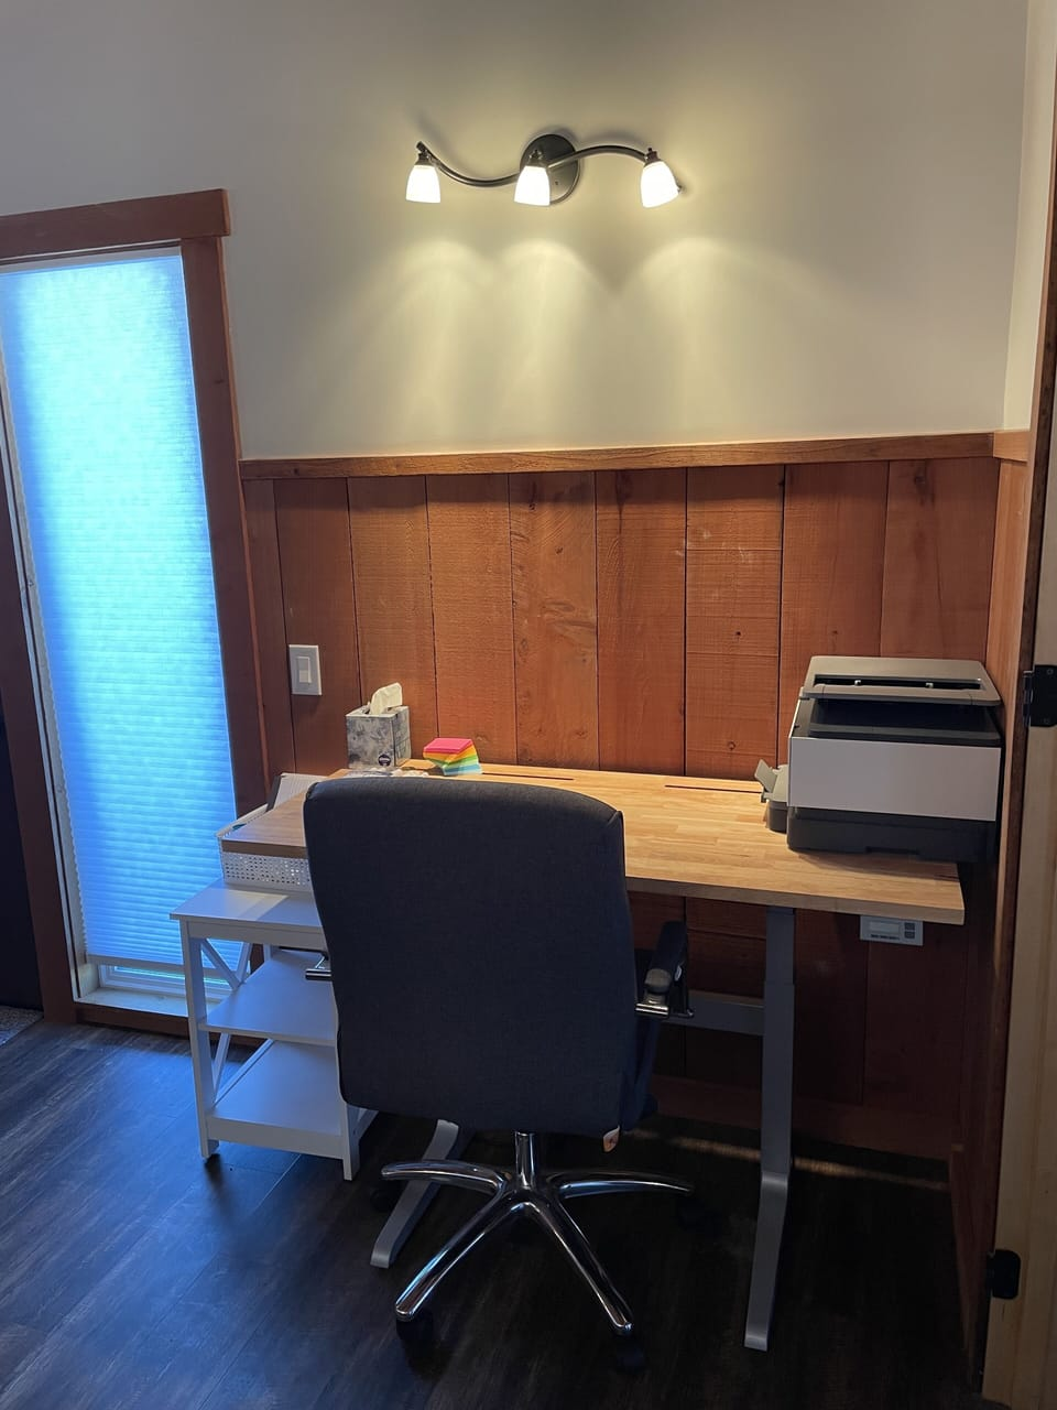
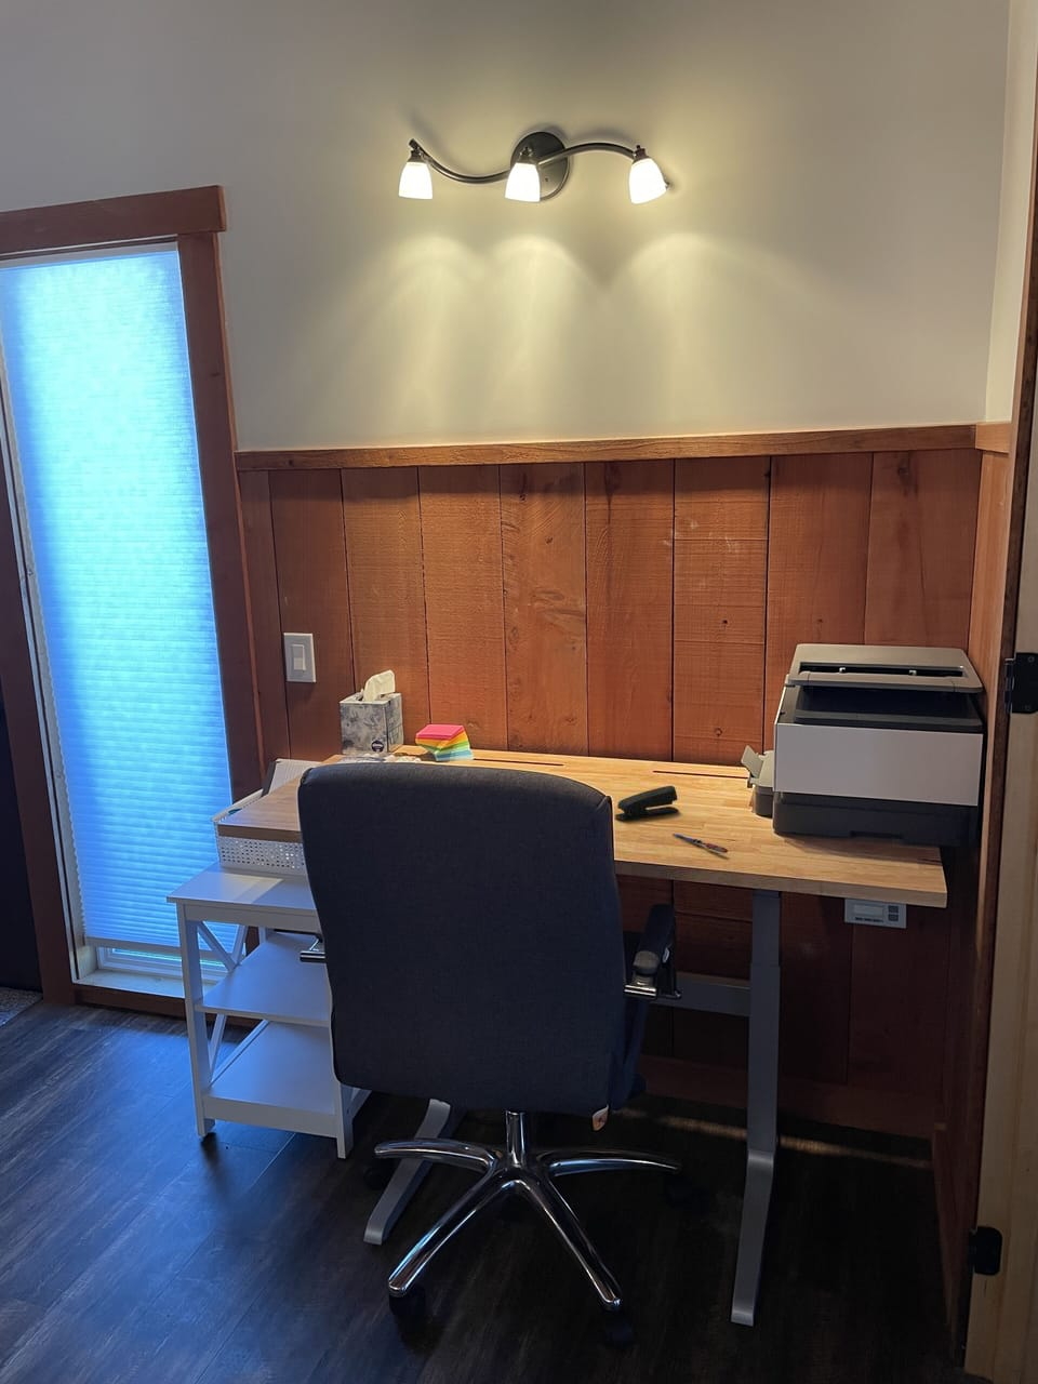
+ stapler (647, 801)
+ pen (699, 841)
